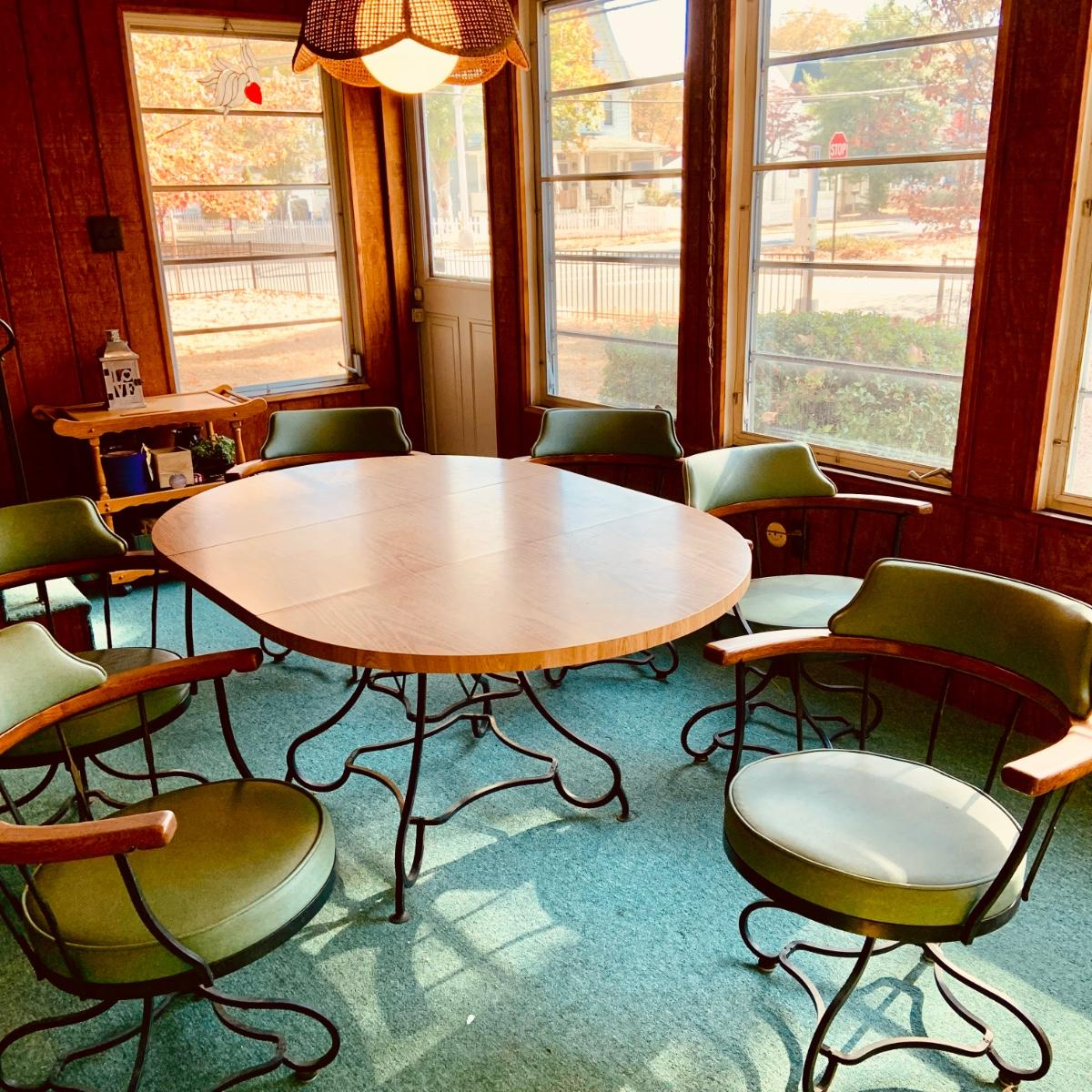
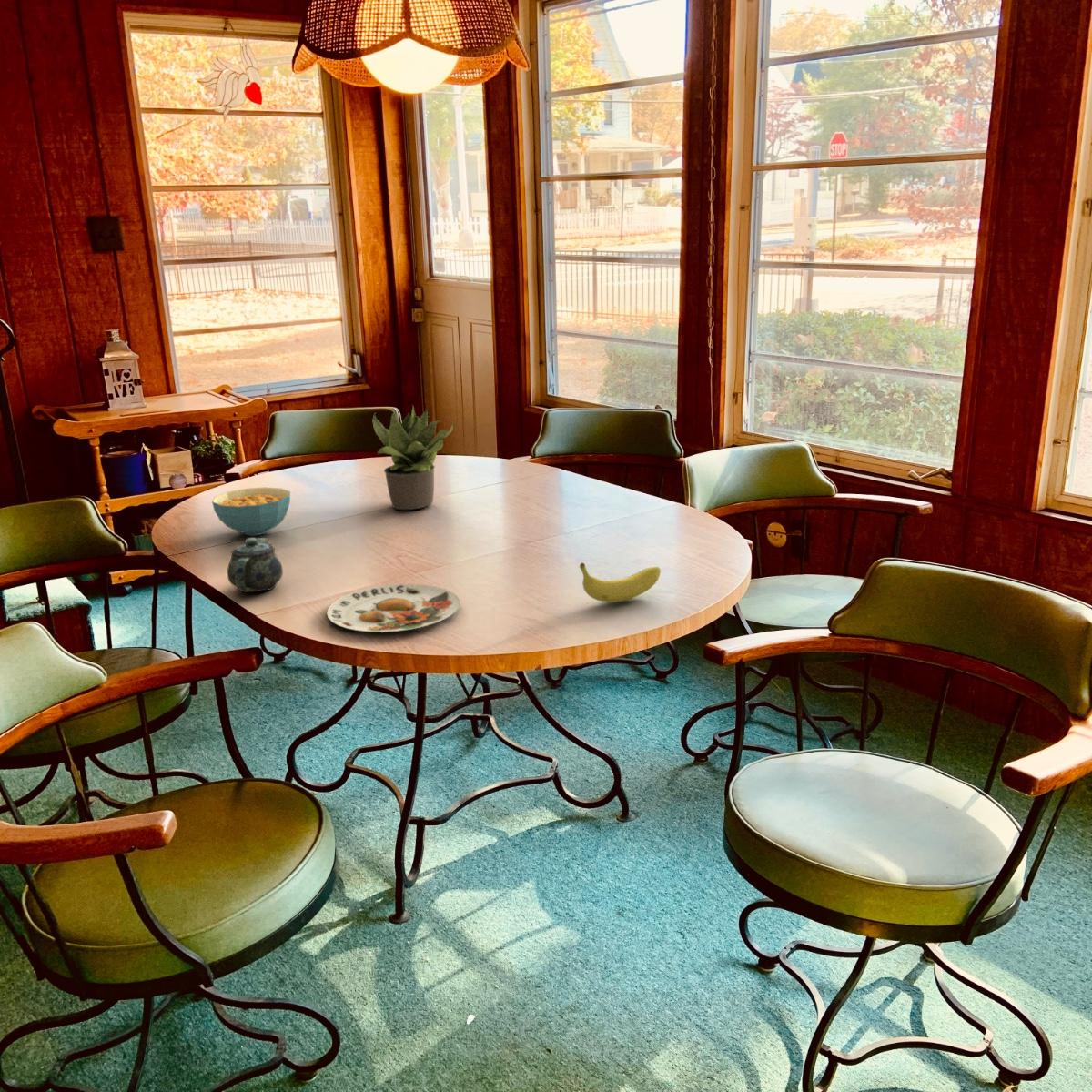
+ chinaware (253, 563)
+ potted plant (409, 458)
+ plate (394, 608)
+ cereal bowl (254, 514)
+ fruit (621, 579)
